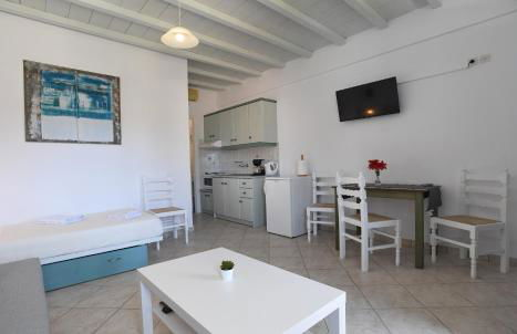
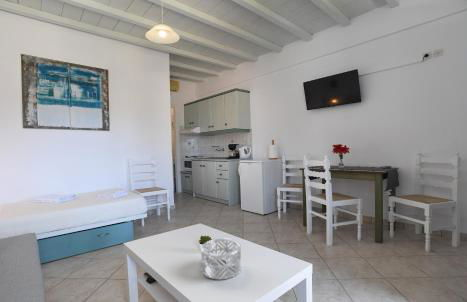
+ decorative bowl (221, 257)
